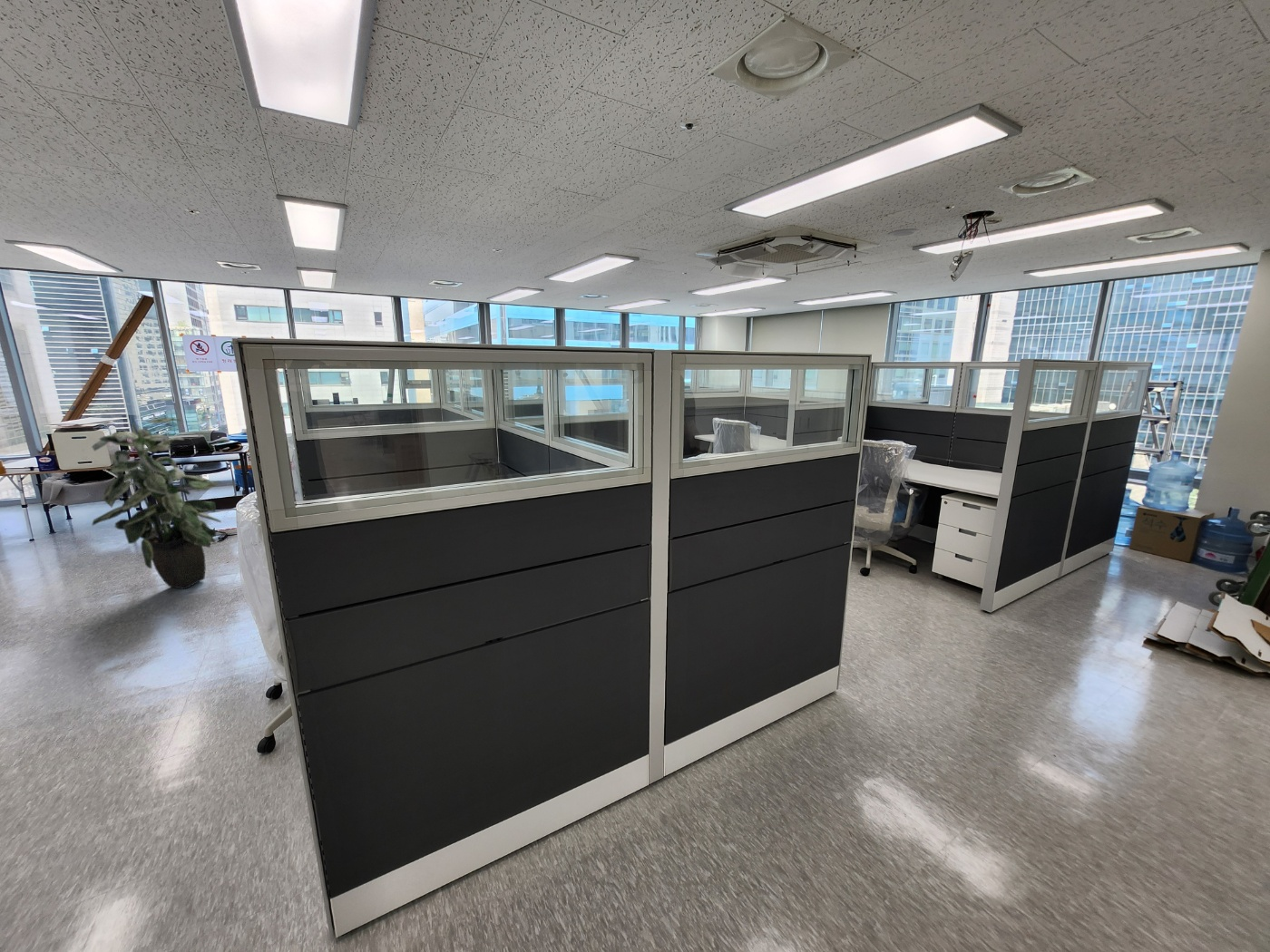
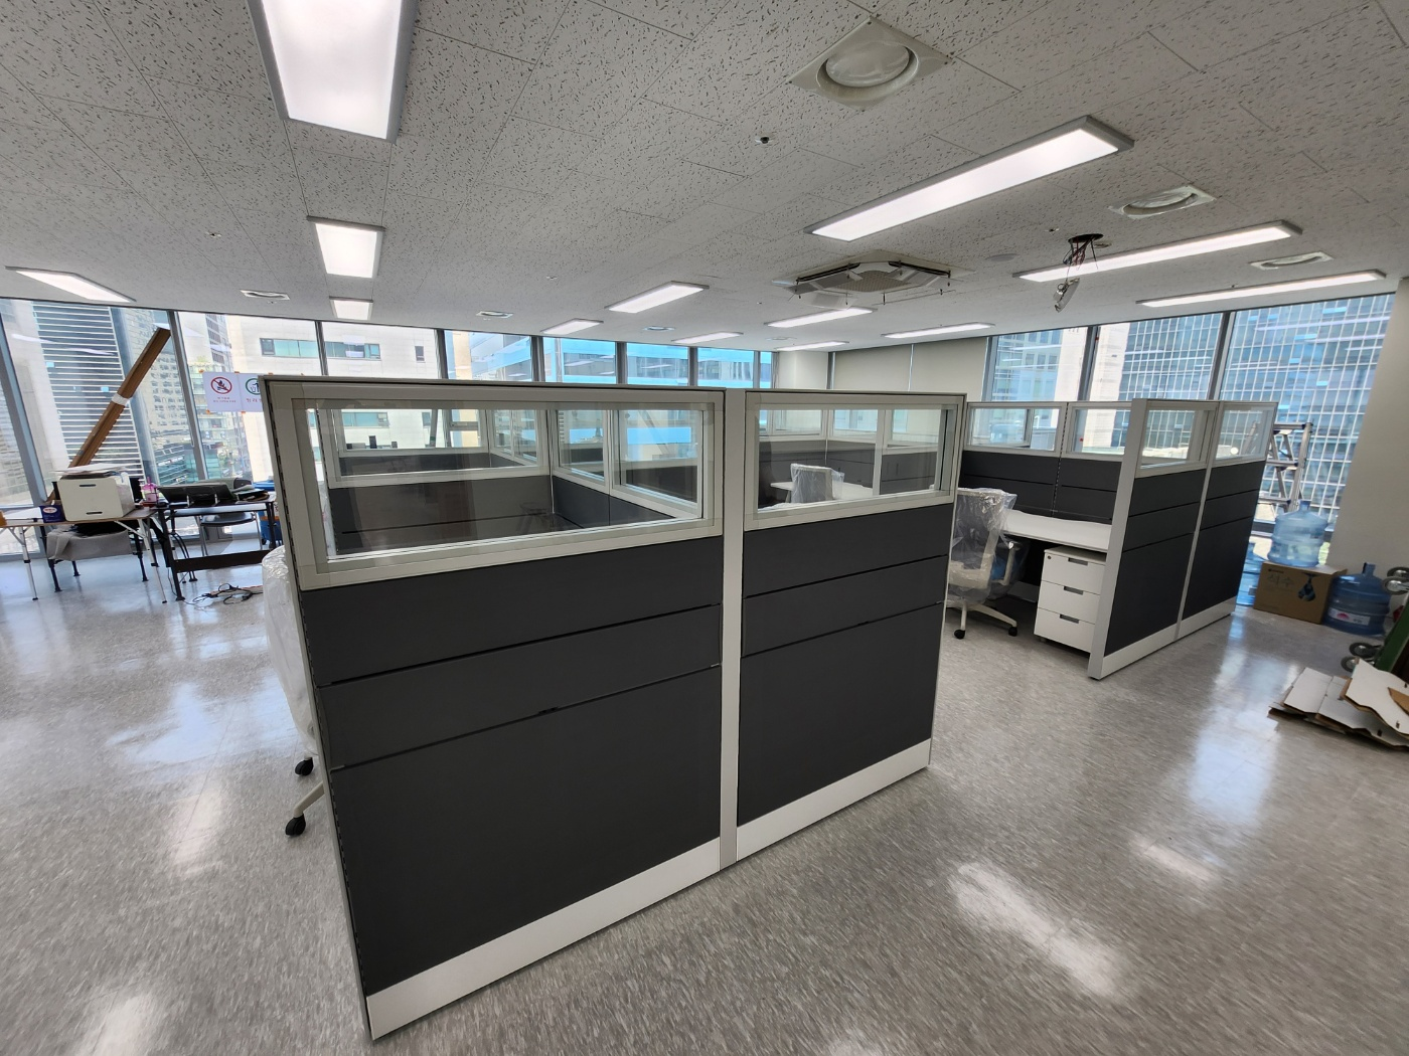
- indoor plant (167, 506)
